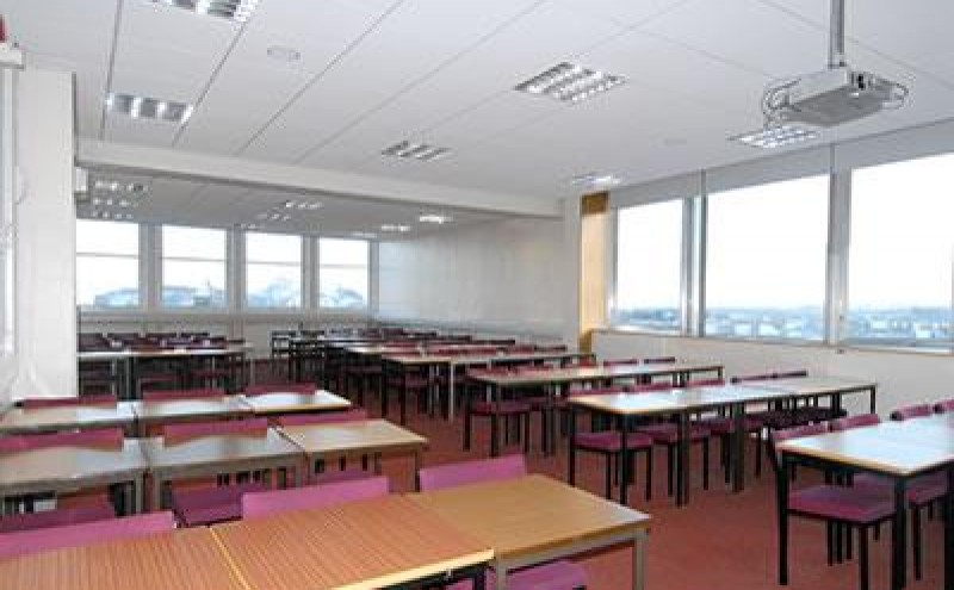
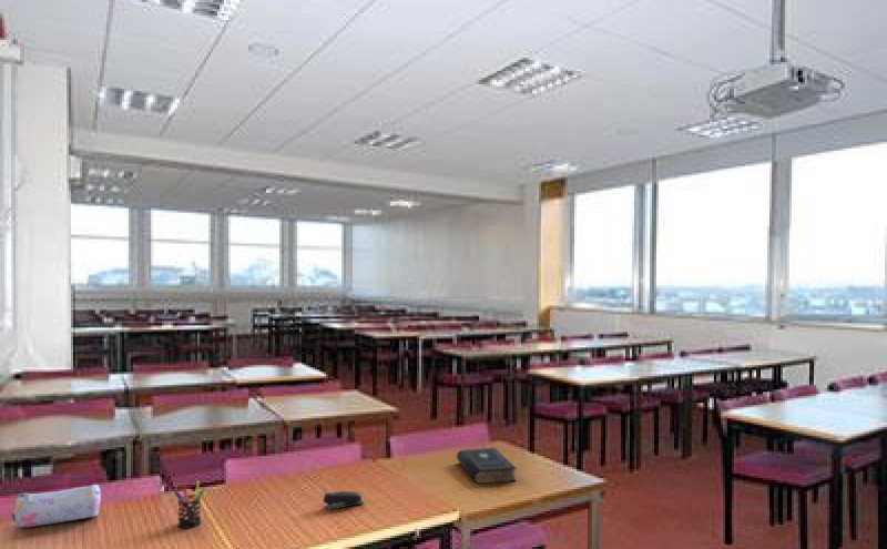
+ book (489, 465)
+ pencil case (59, 505)
+ stapler (343, 498)
+ pen holder (191, 502)
